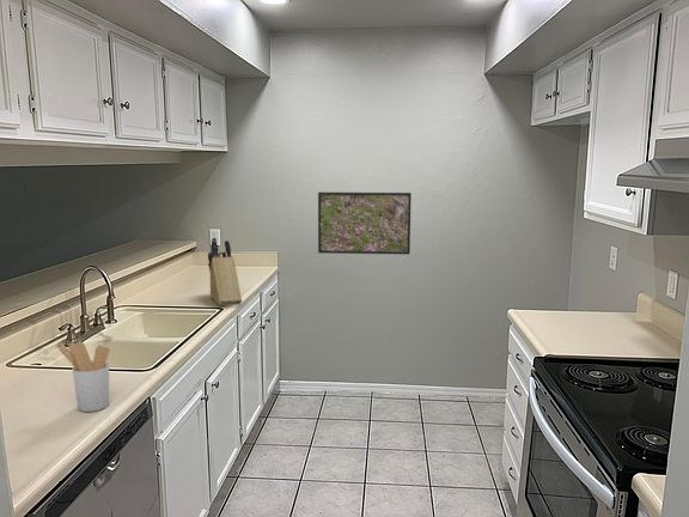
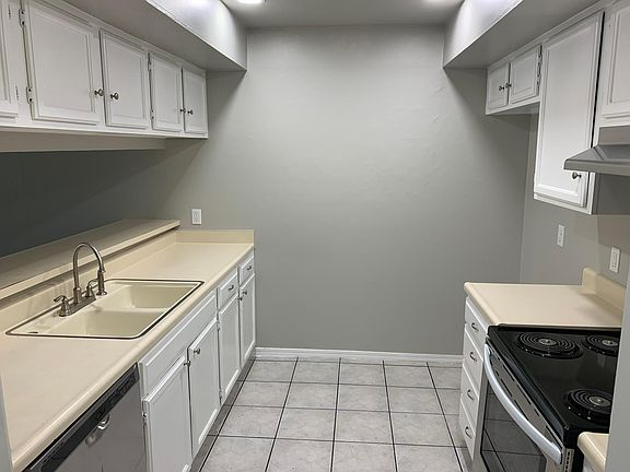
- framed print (364, 223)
- knife block (222, 269)
- utensil holder (85, 375)
